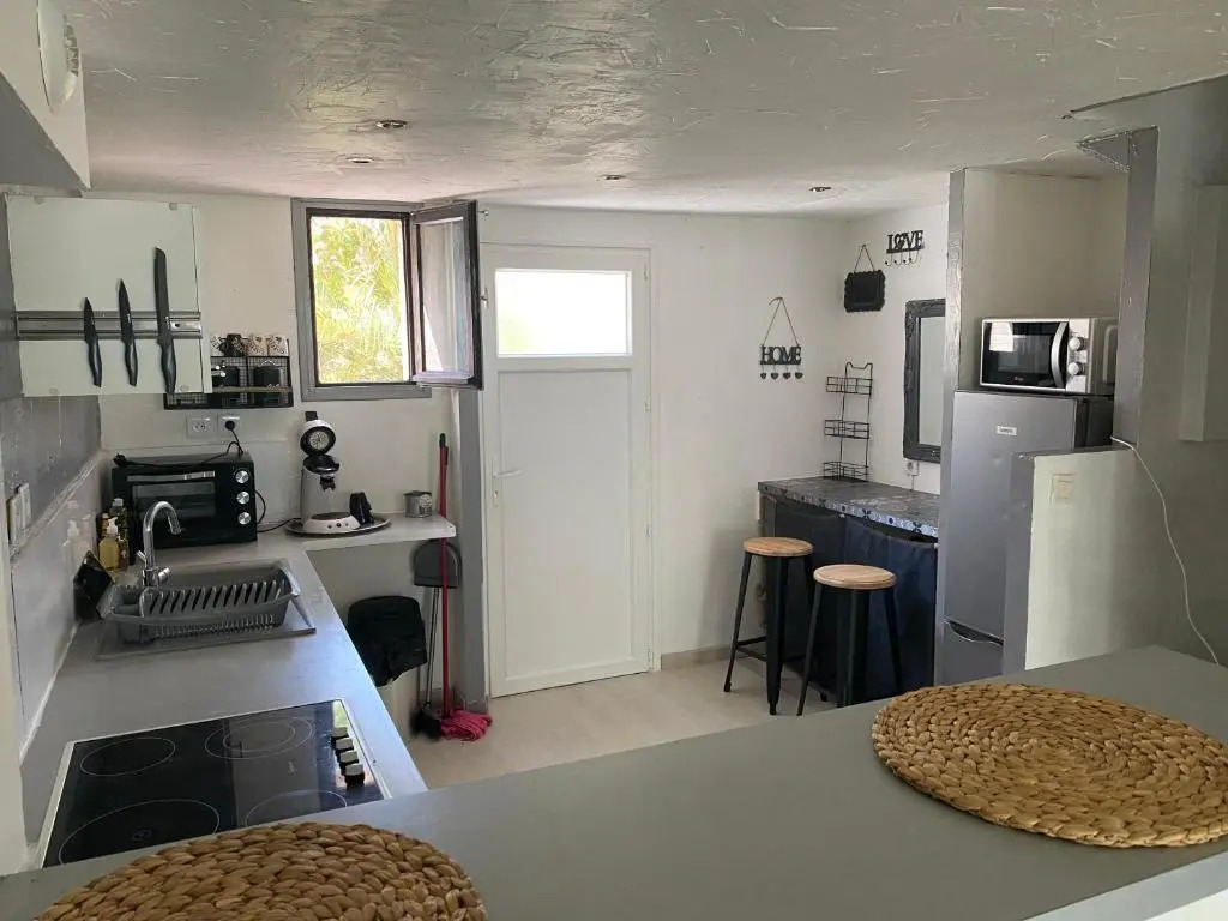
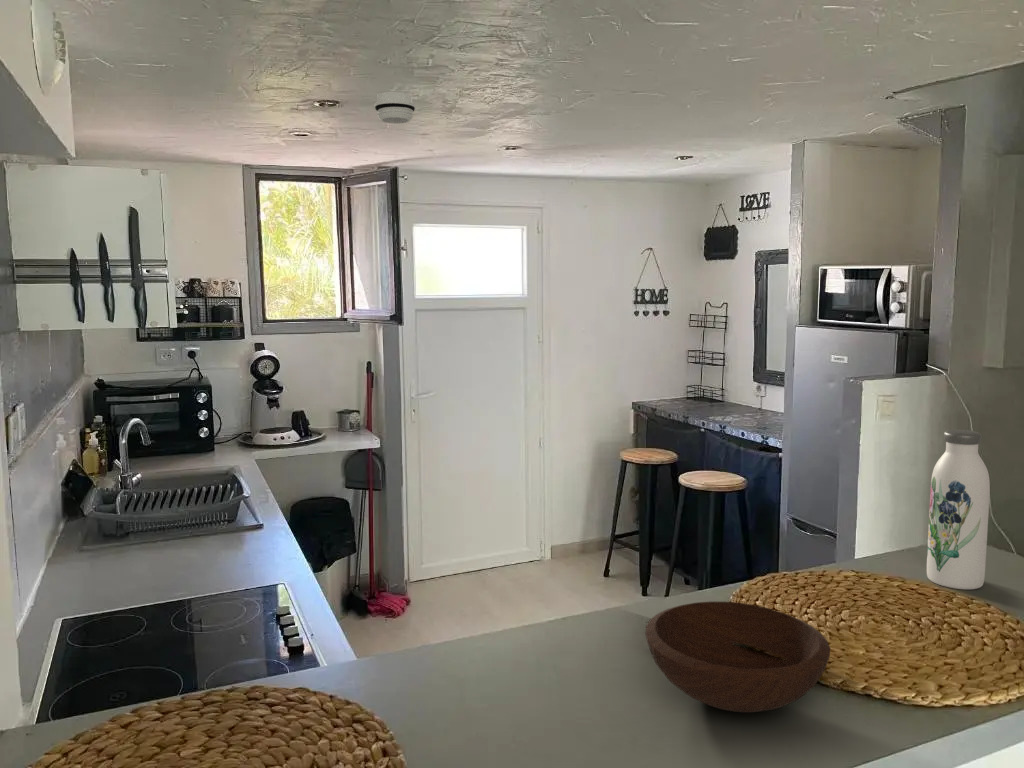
+ bowl (734, 664)
+ water bottle (958, 506)
+ smoke detector (394, 108)
